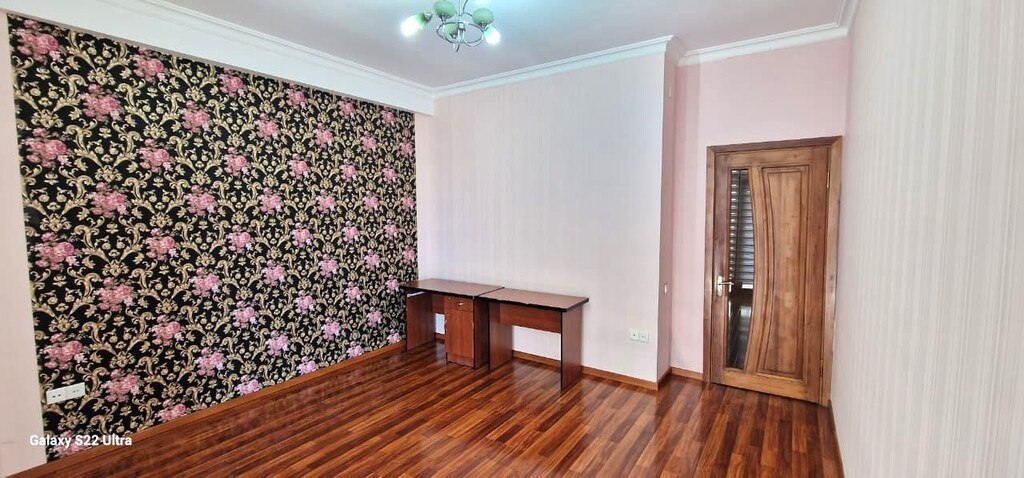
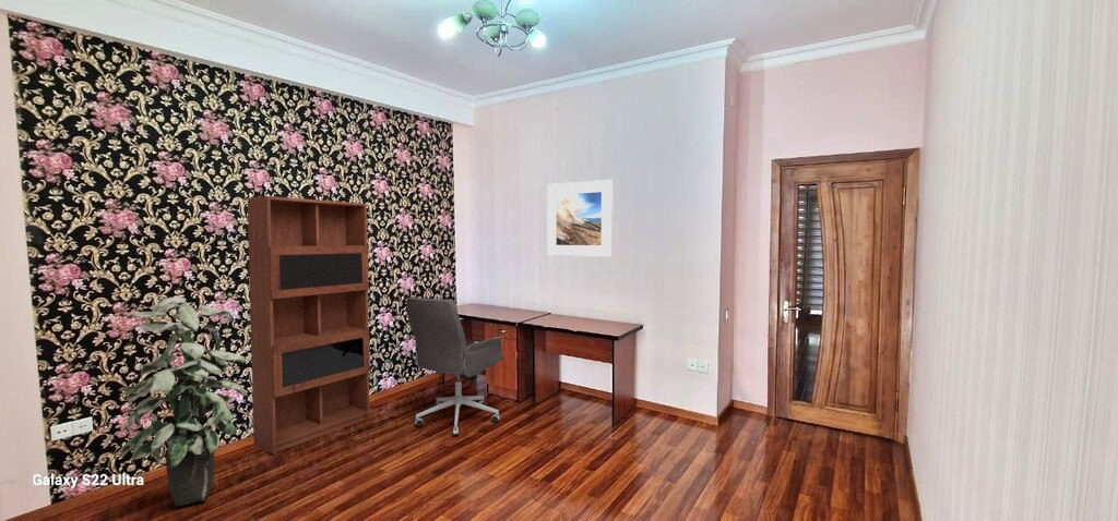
+ office chair (456, 356)
+ bookcase (313, 317)
+ indoor plant (182, 398)
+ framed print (578, 219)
